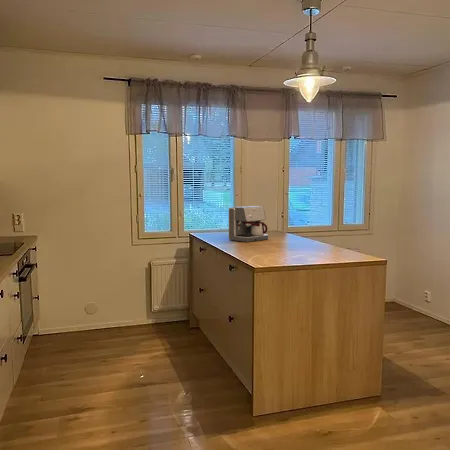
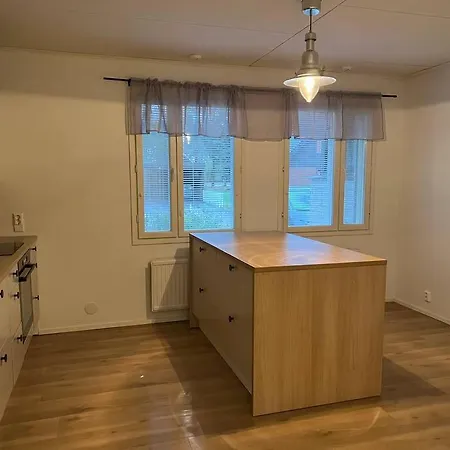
- coffee maker (248, 223)
